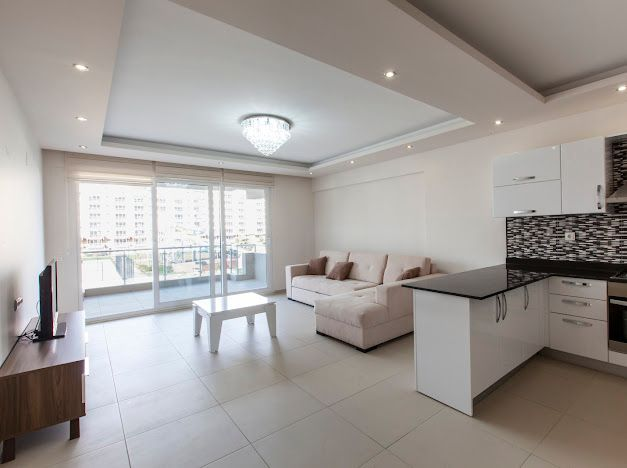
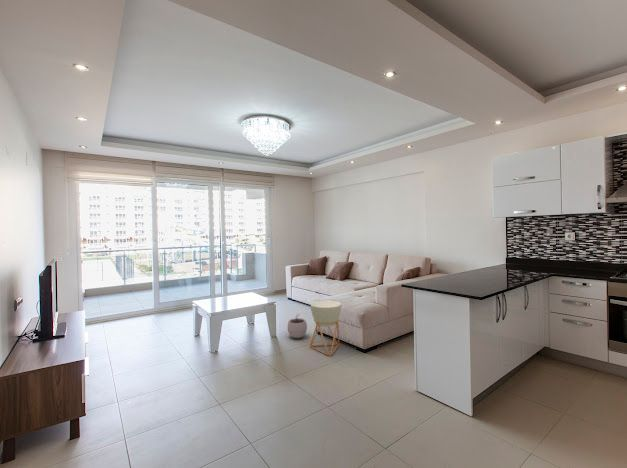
+ planter (326, 326)
+ plant pot (297, 325)
